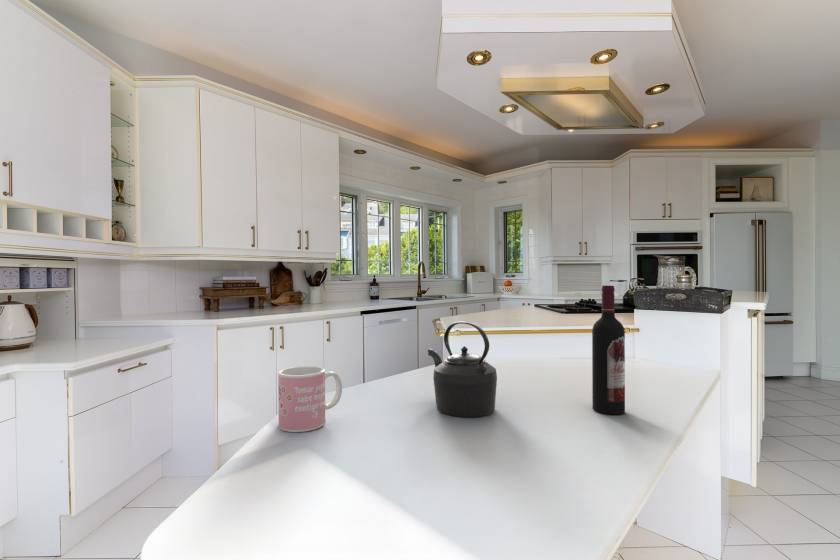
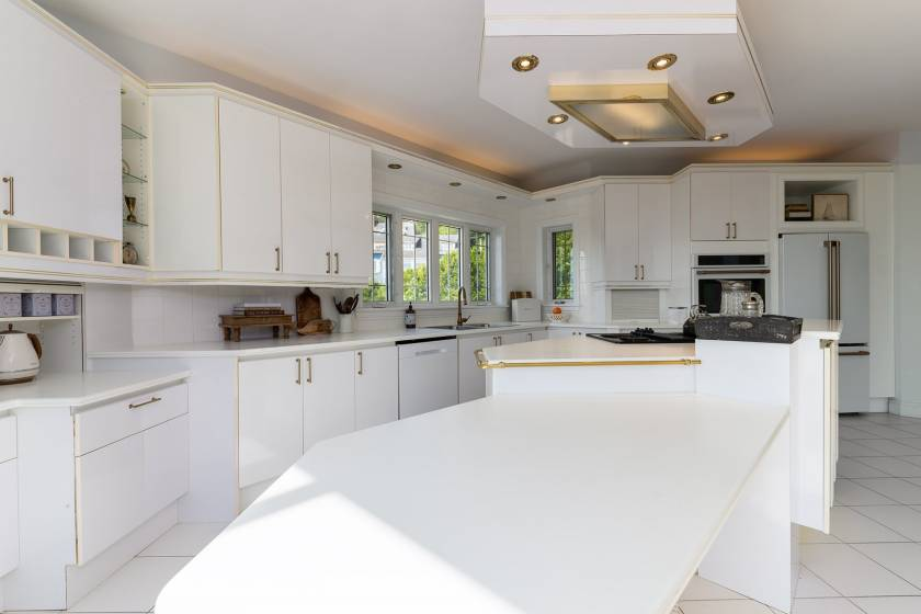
- wine bottle (608, 347)
- kettle (455, 362)
- mug (309, 395)
